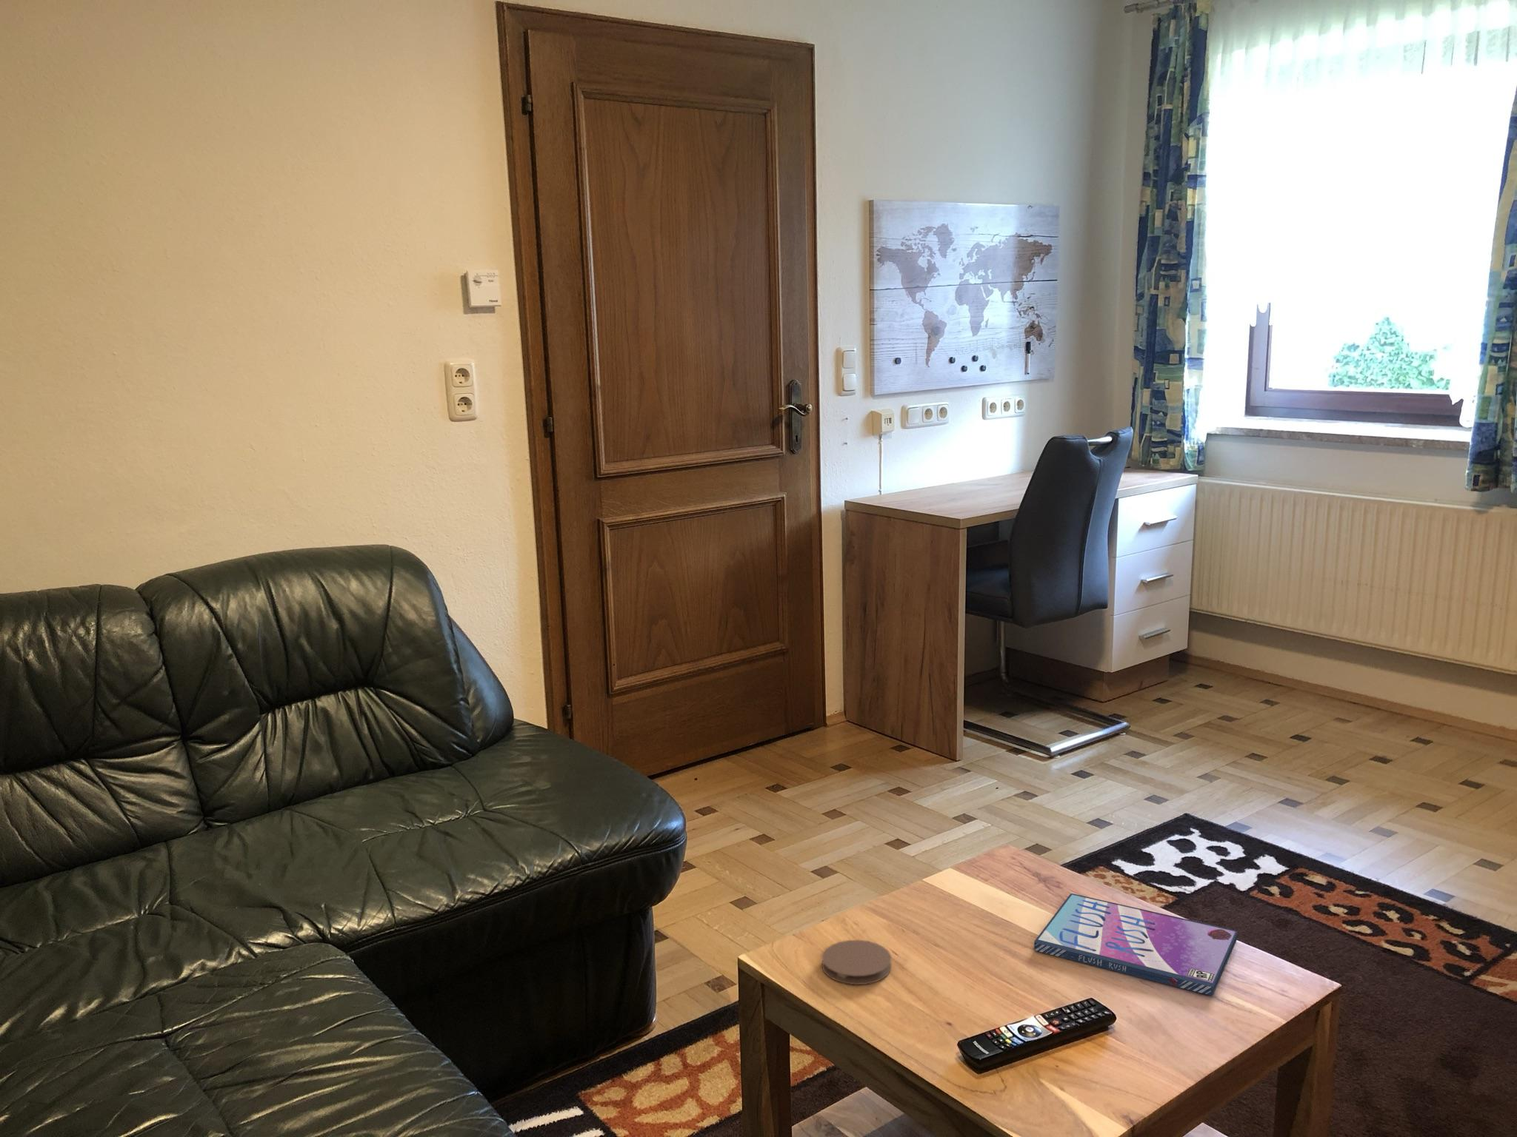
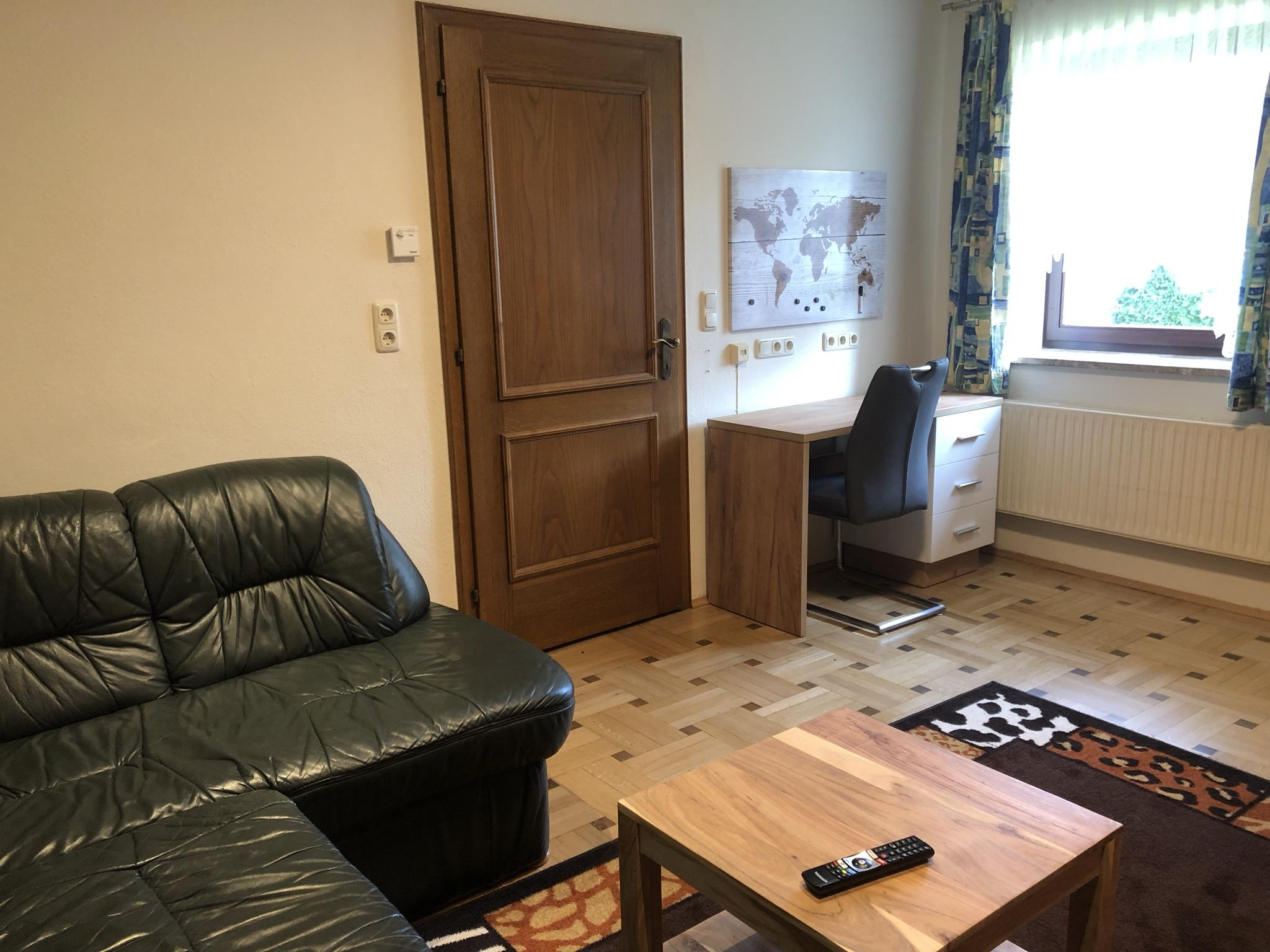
- coaster (856, 961)
- video game case (1136, 940)
